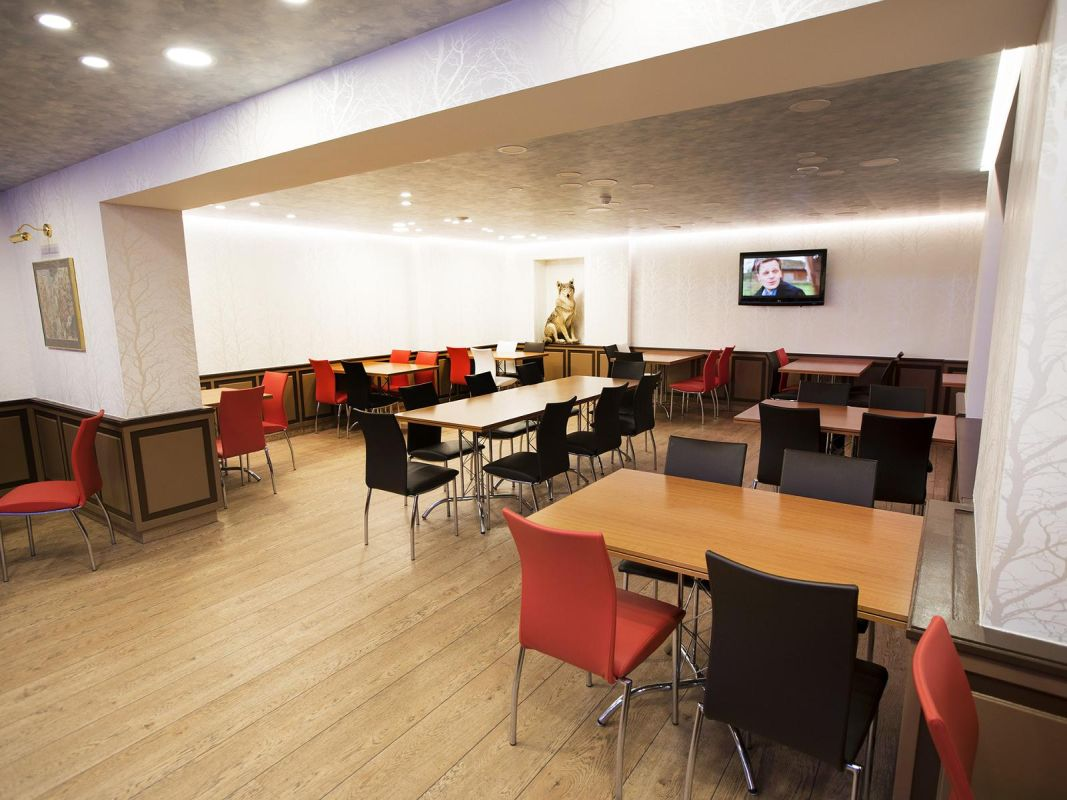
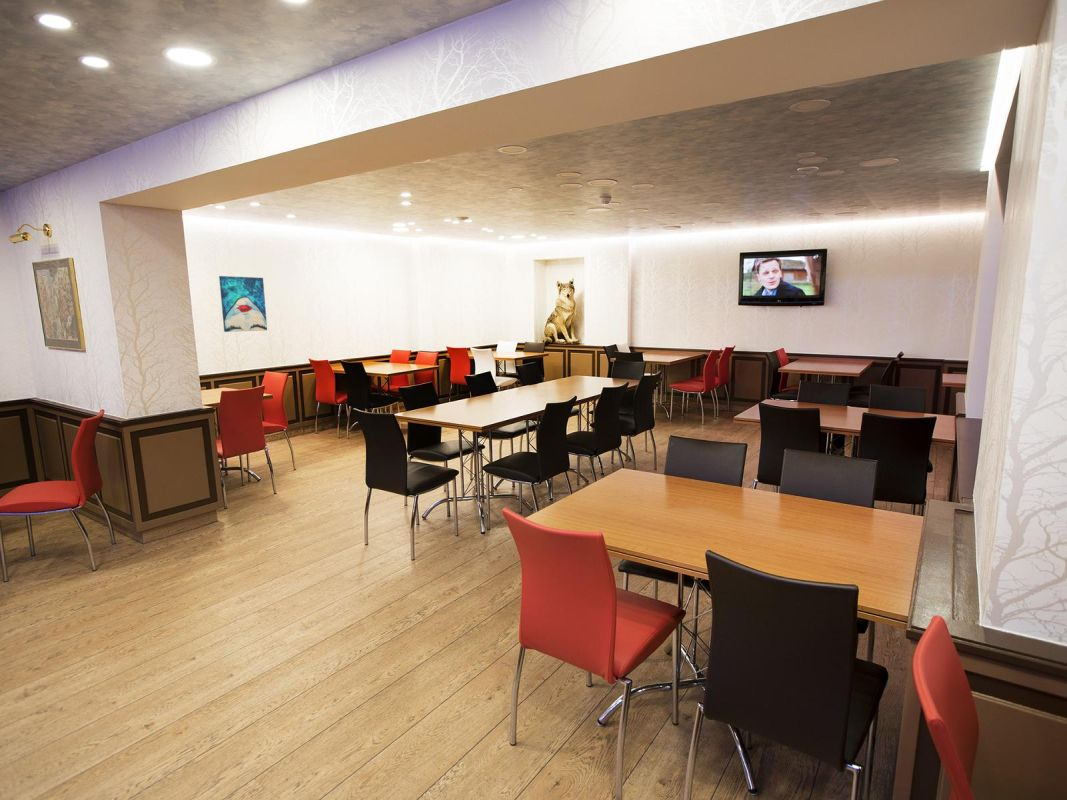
+ wall art (244, 304)
